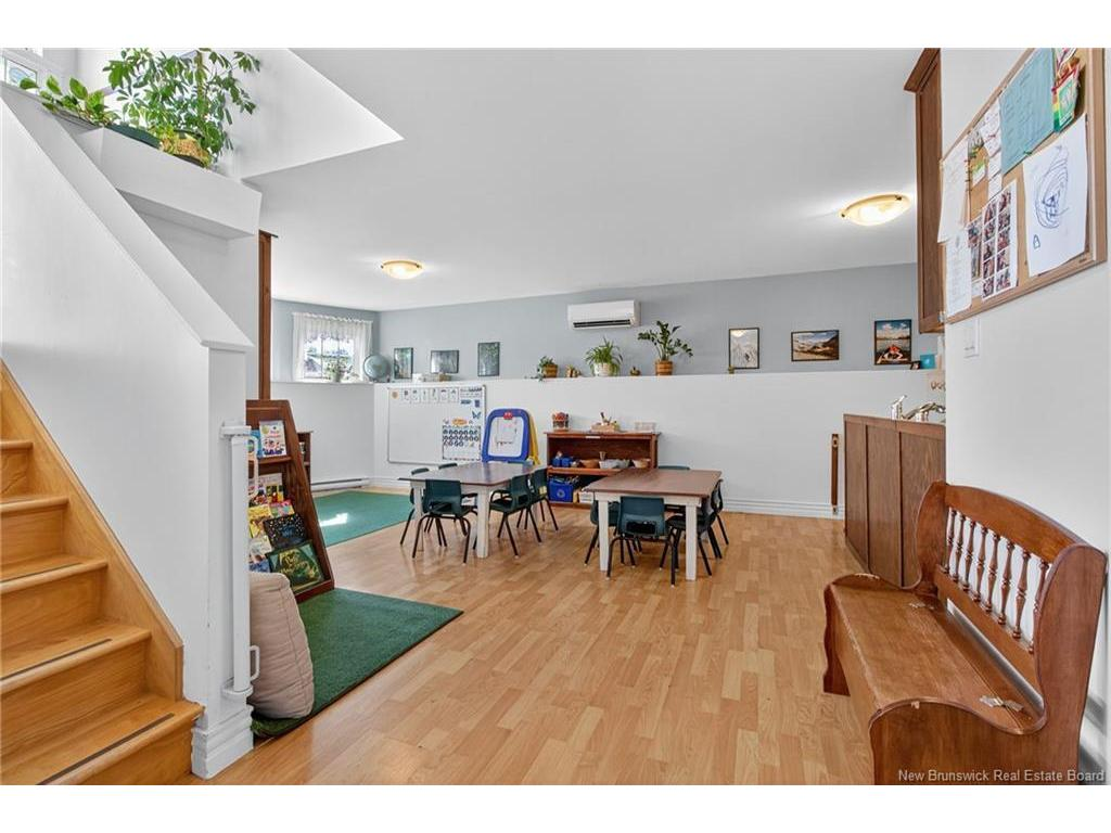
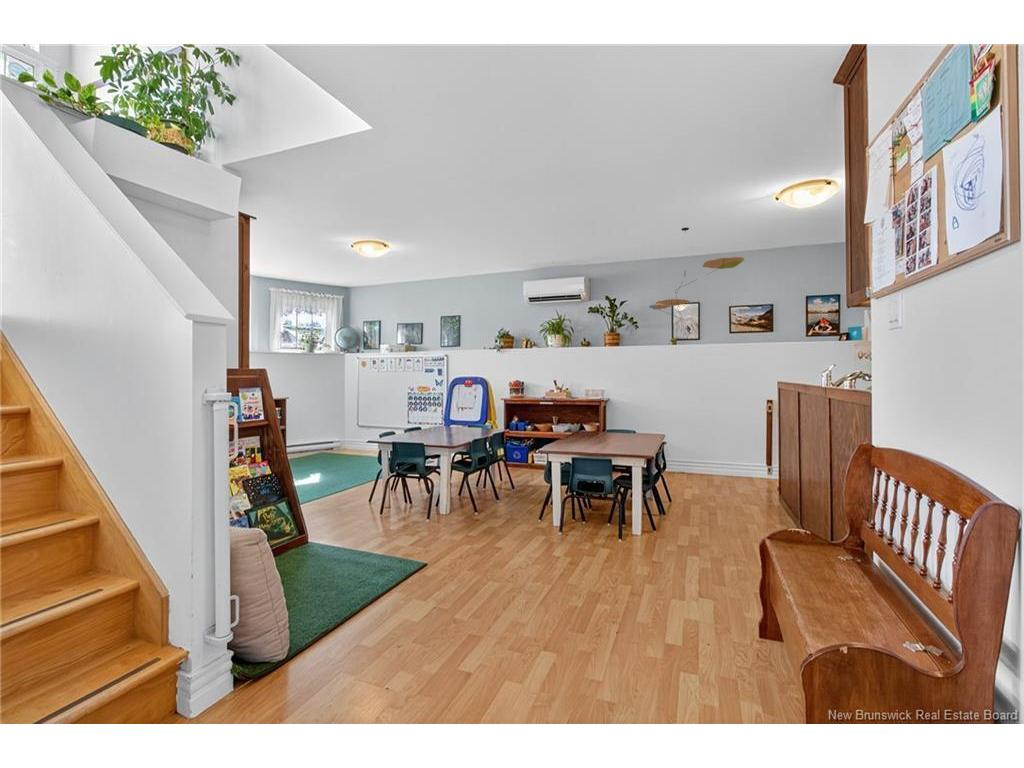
+ ceiling mobile (694, 280)
